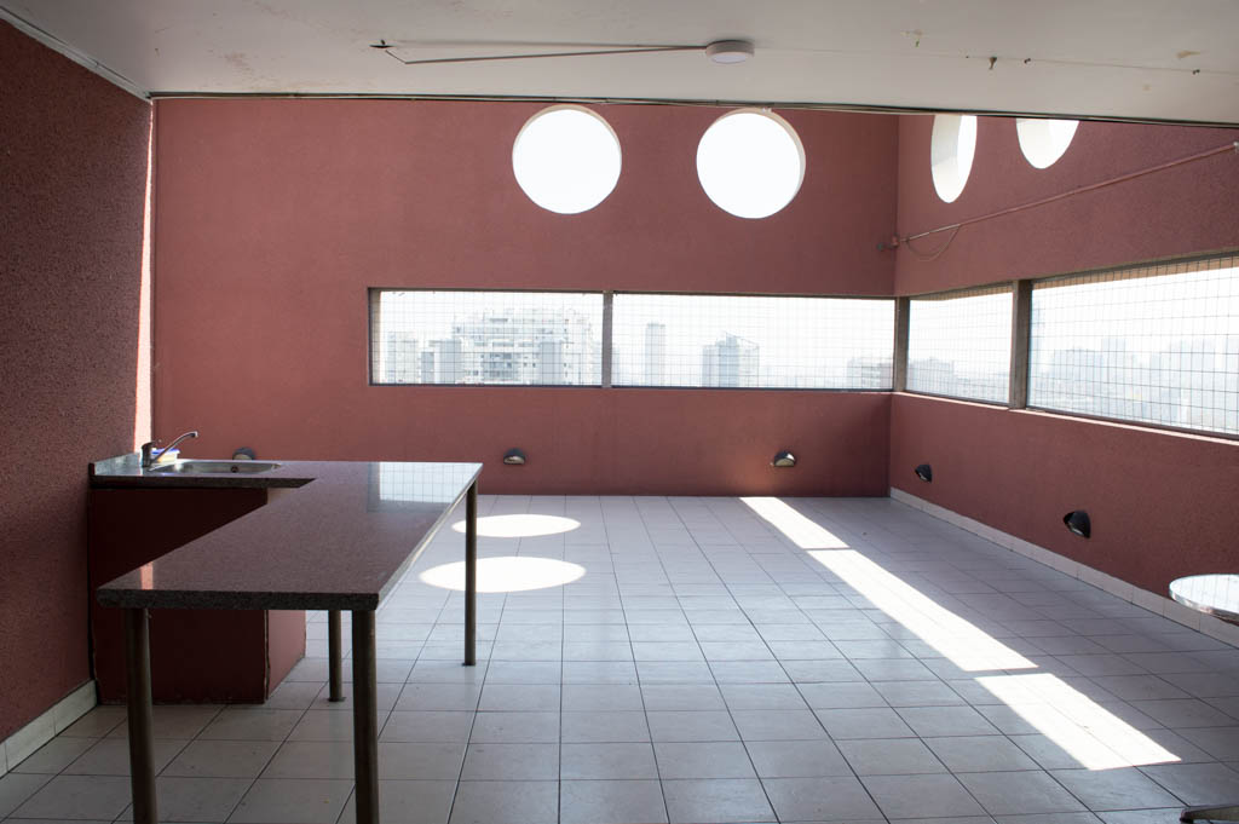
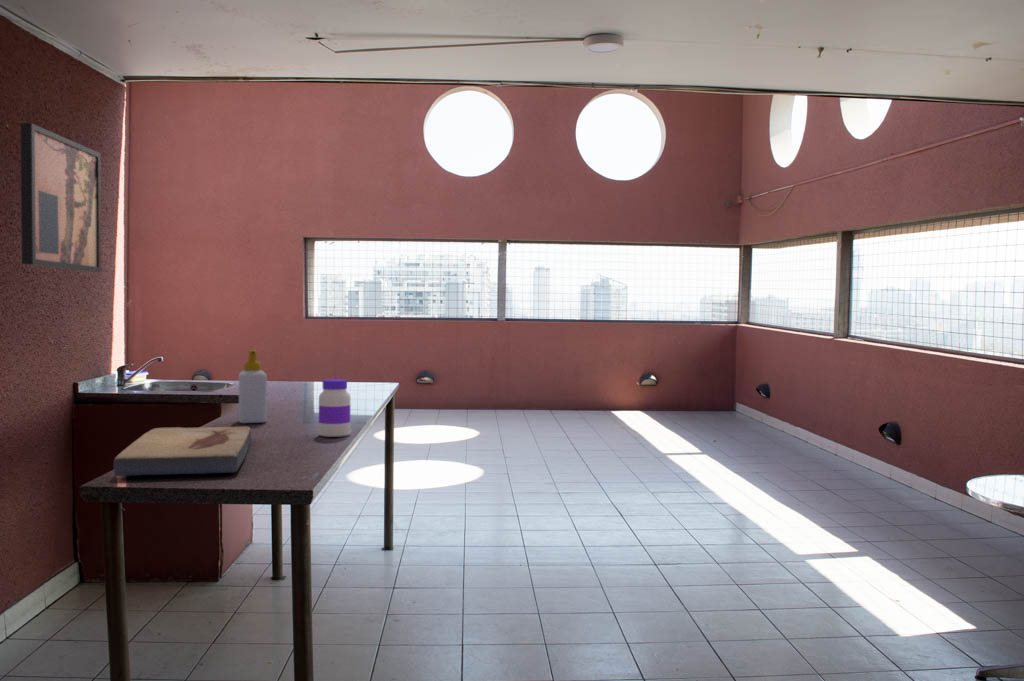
+ soap bottle (252, 386)
+ wall art (64, 204)
+ jar (334, 407)
+ fish fossil (190, 447)
